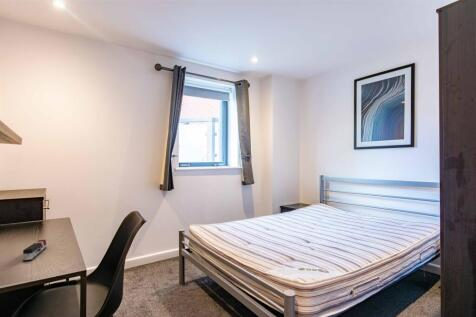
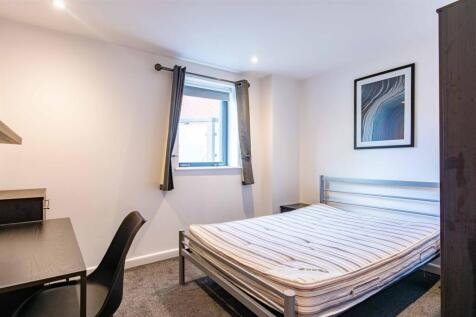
- stapler (35, 248)
